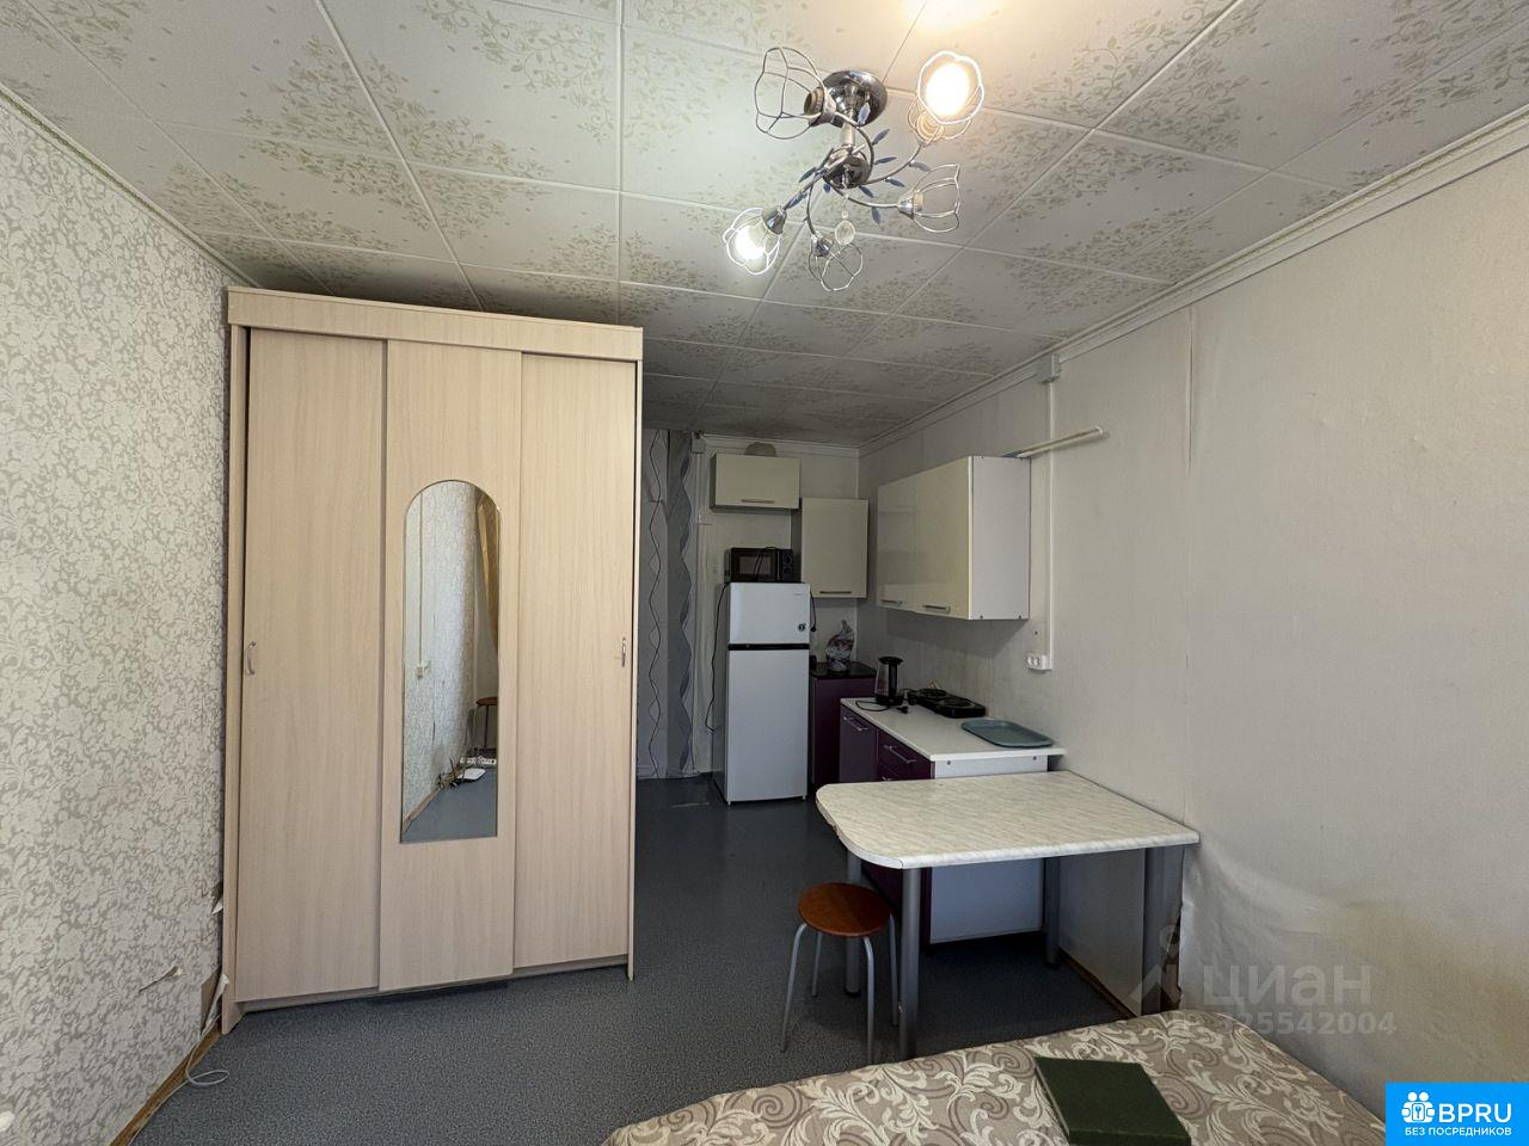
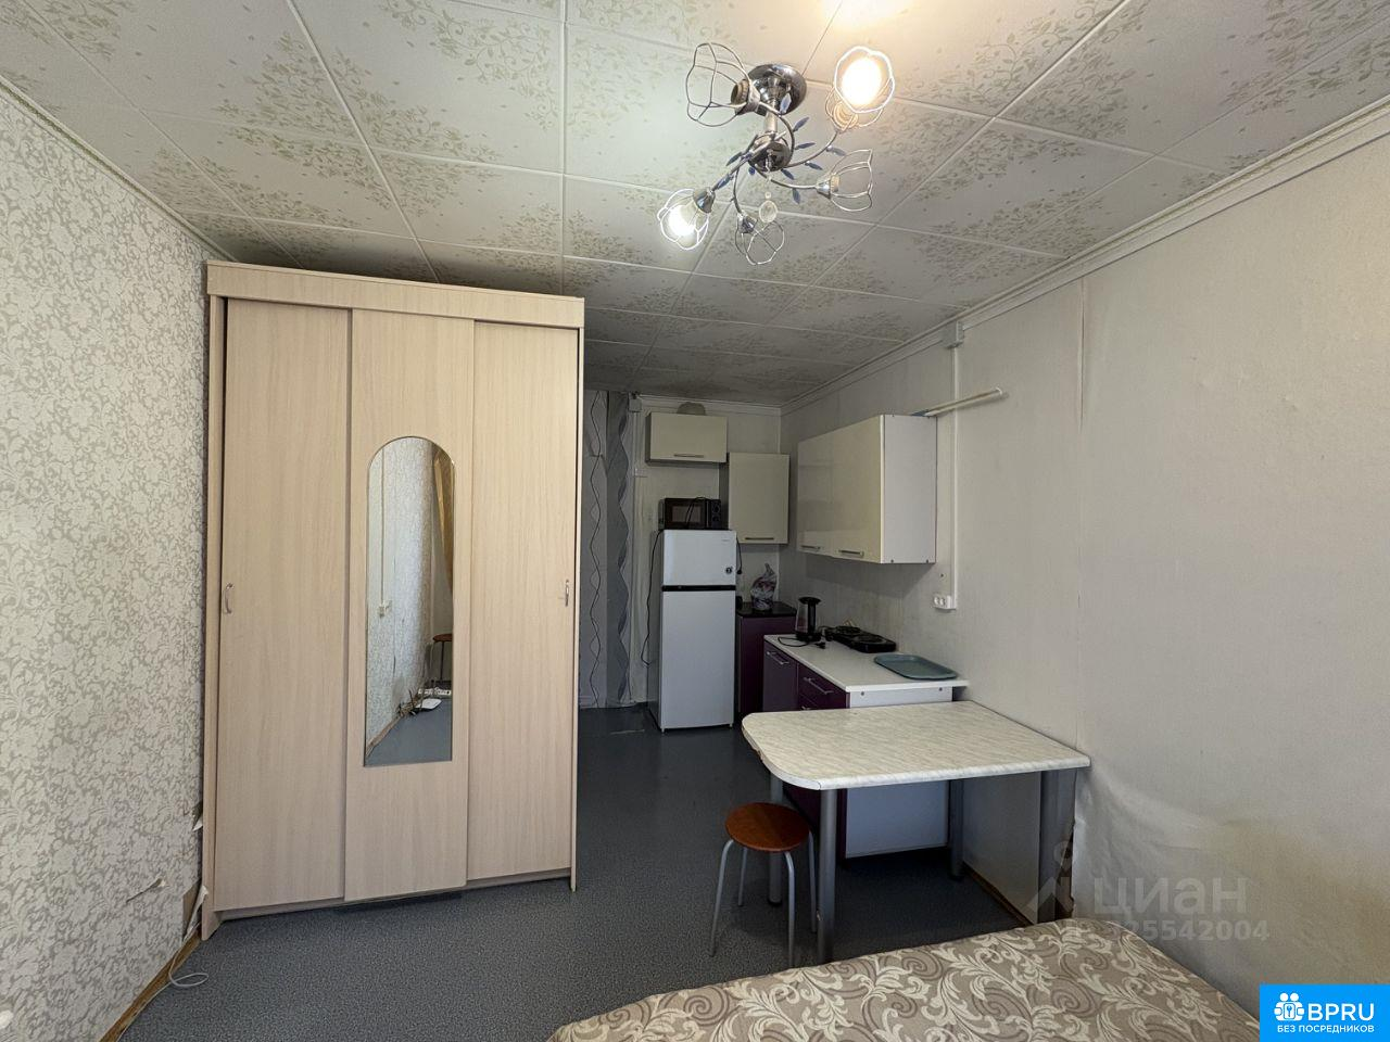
- book (1106, 1100)
